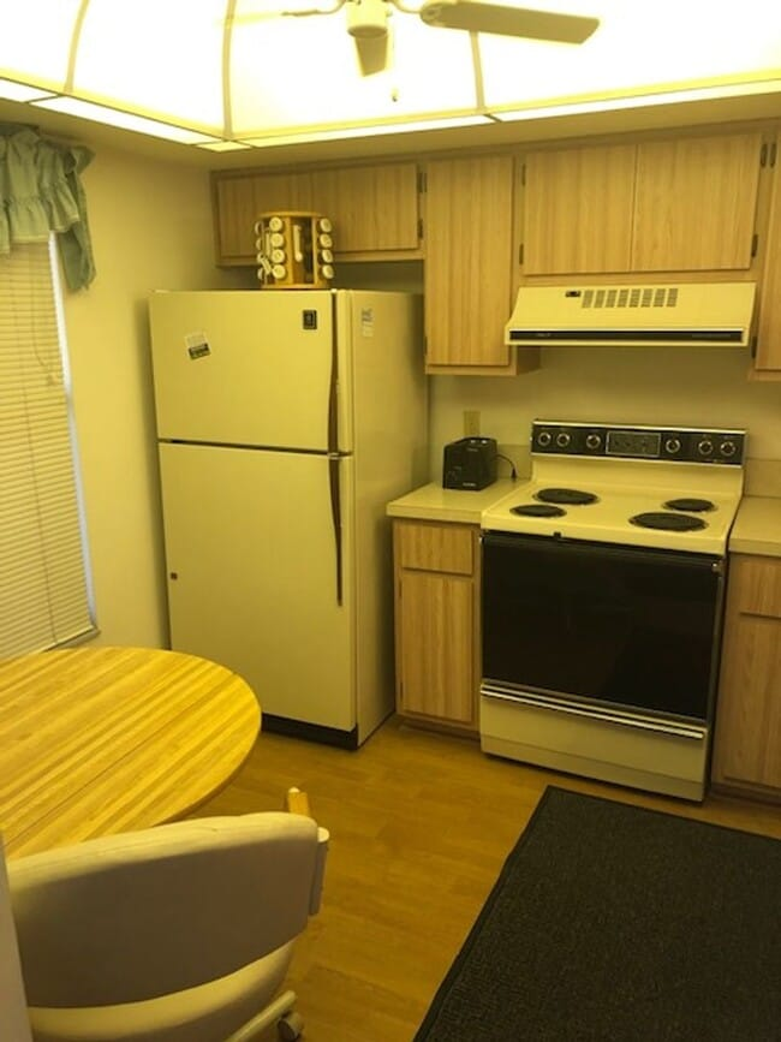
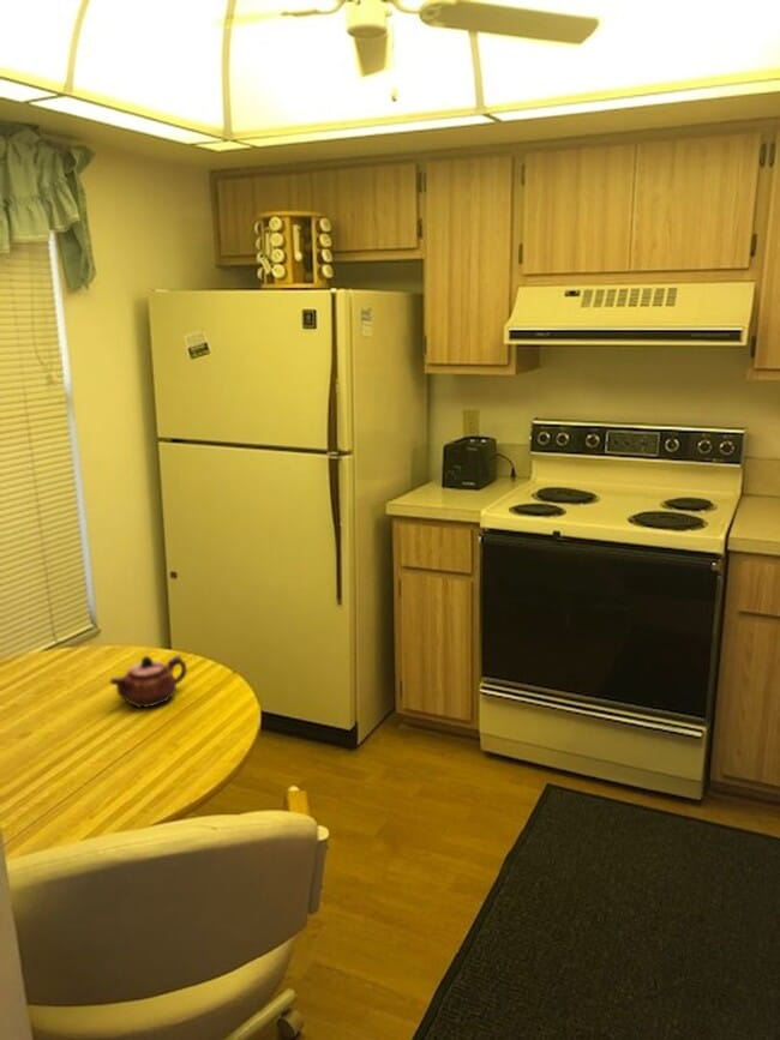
+ teapot (149, 677)
